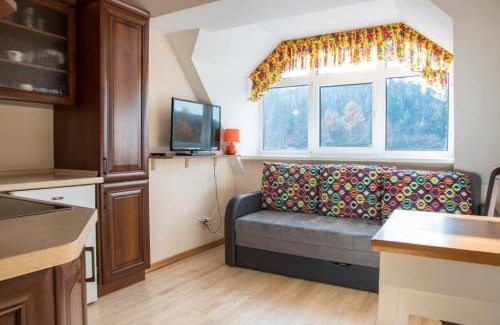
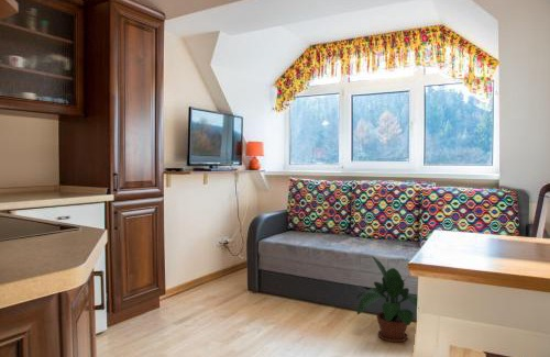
+ potted plant (392, 295)
